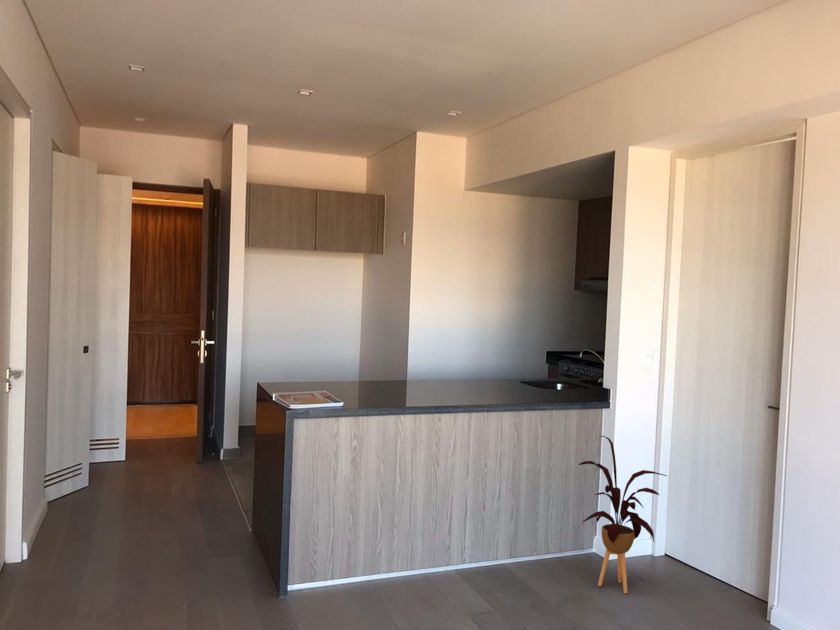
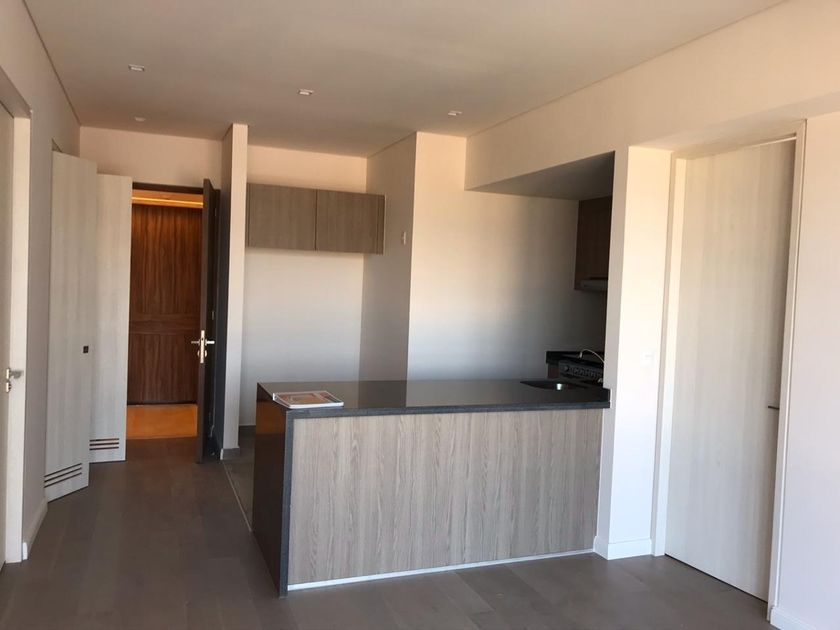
- house plant (621, 511)
